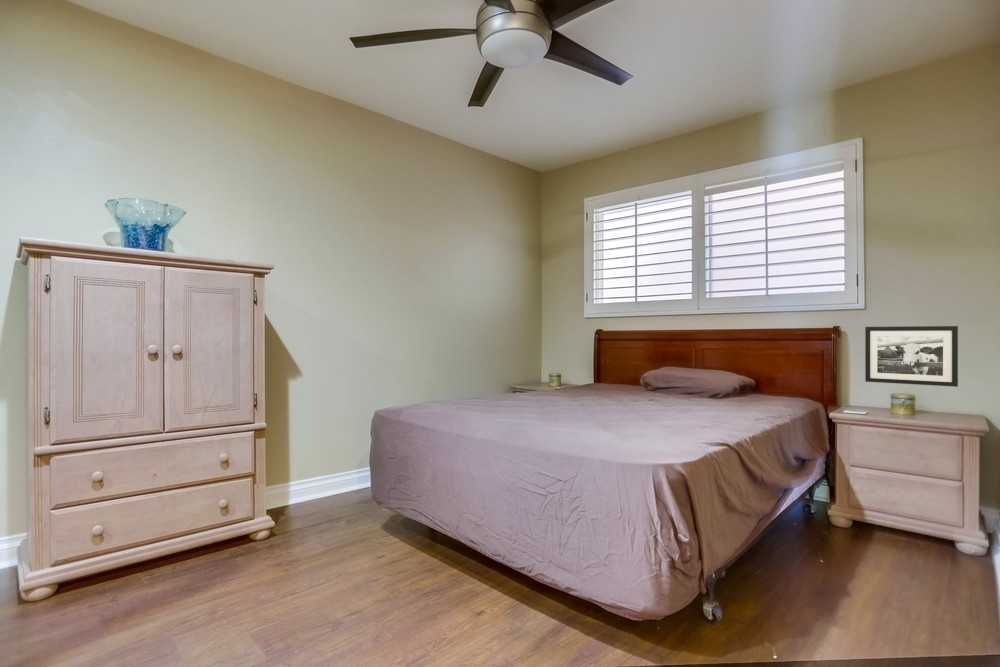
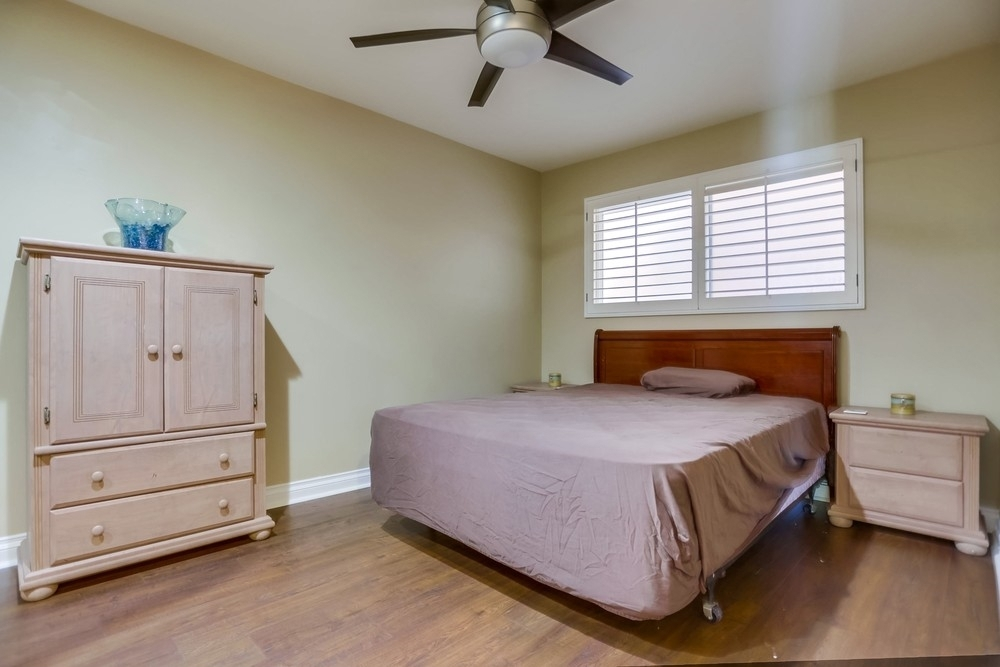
- picture frame (909, 355)
